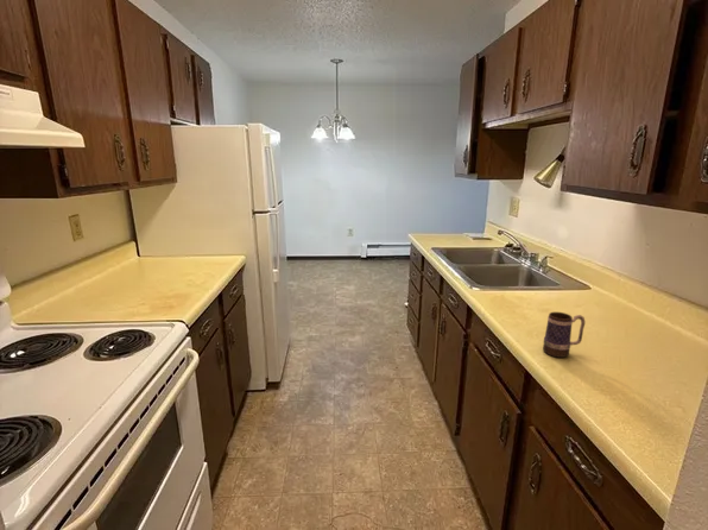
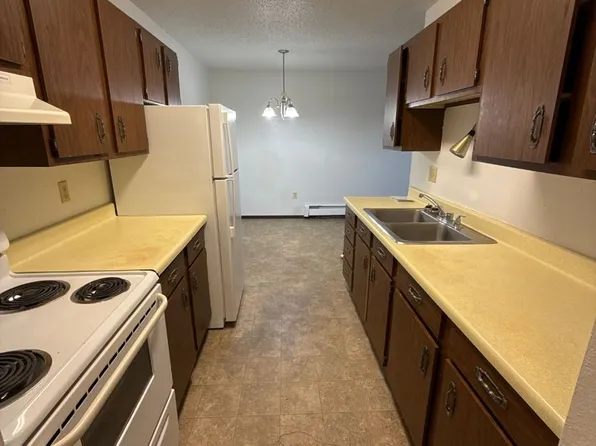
- mug (563, 334)
